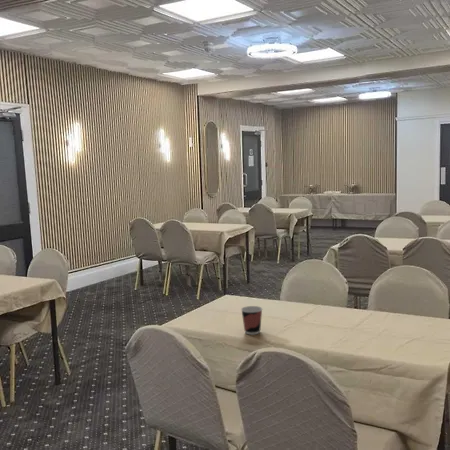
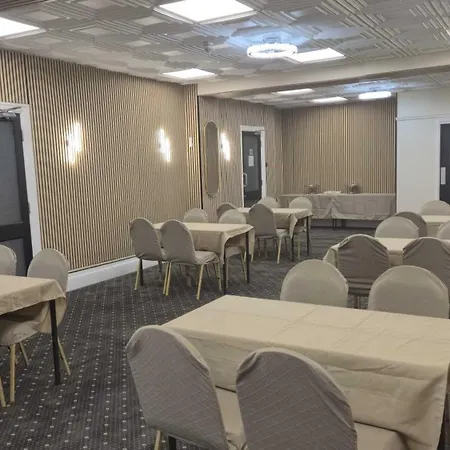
- cup (252, 320)
